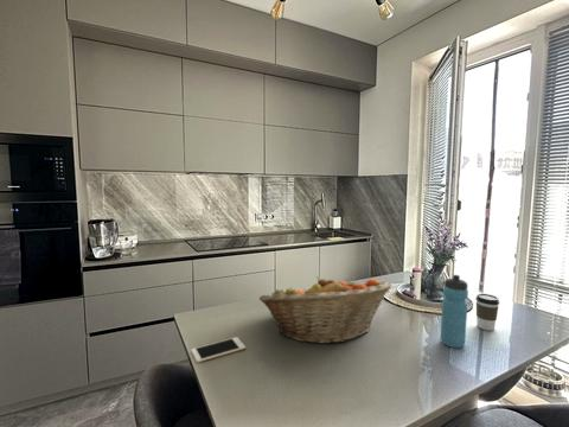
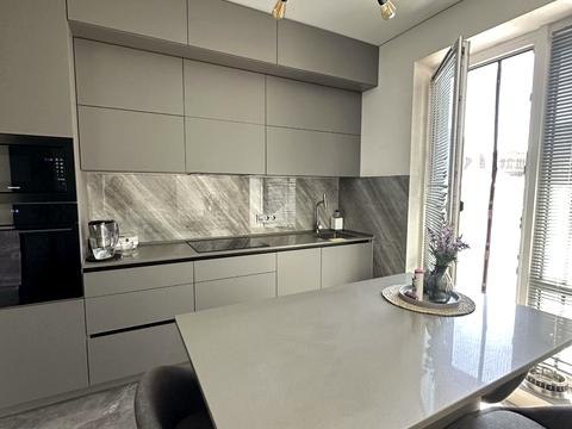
- coffee cup (486, 311)
- cell phone (218, 349)
- water bottle (454, 310)
- fruit basket (325, 301)
